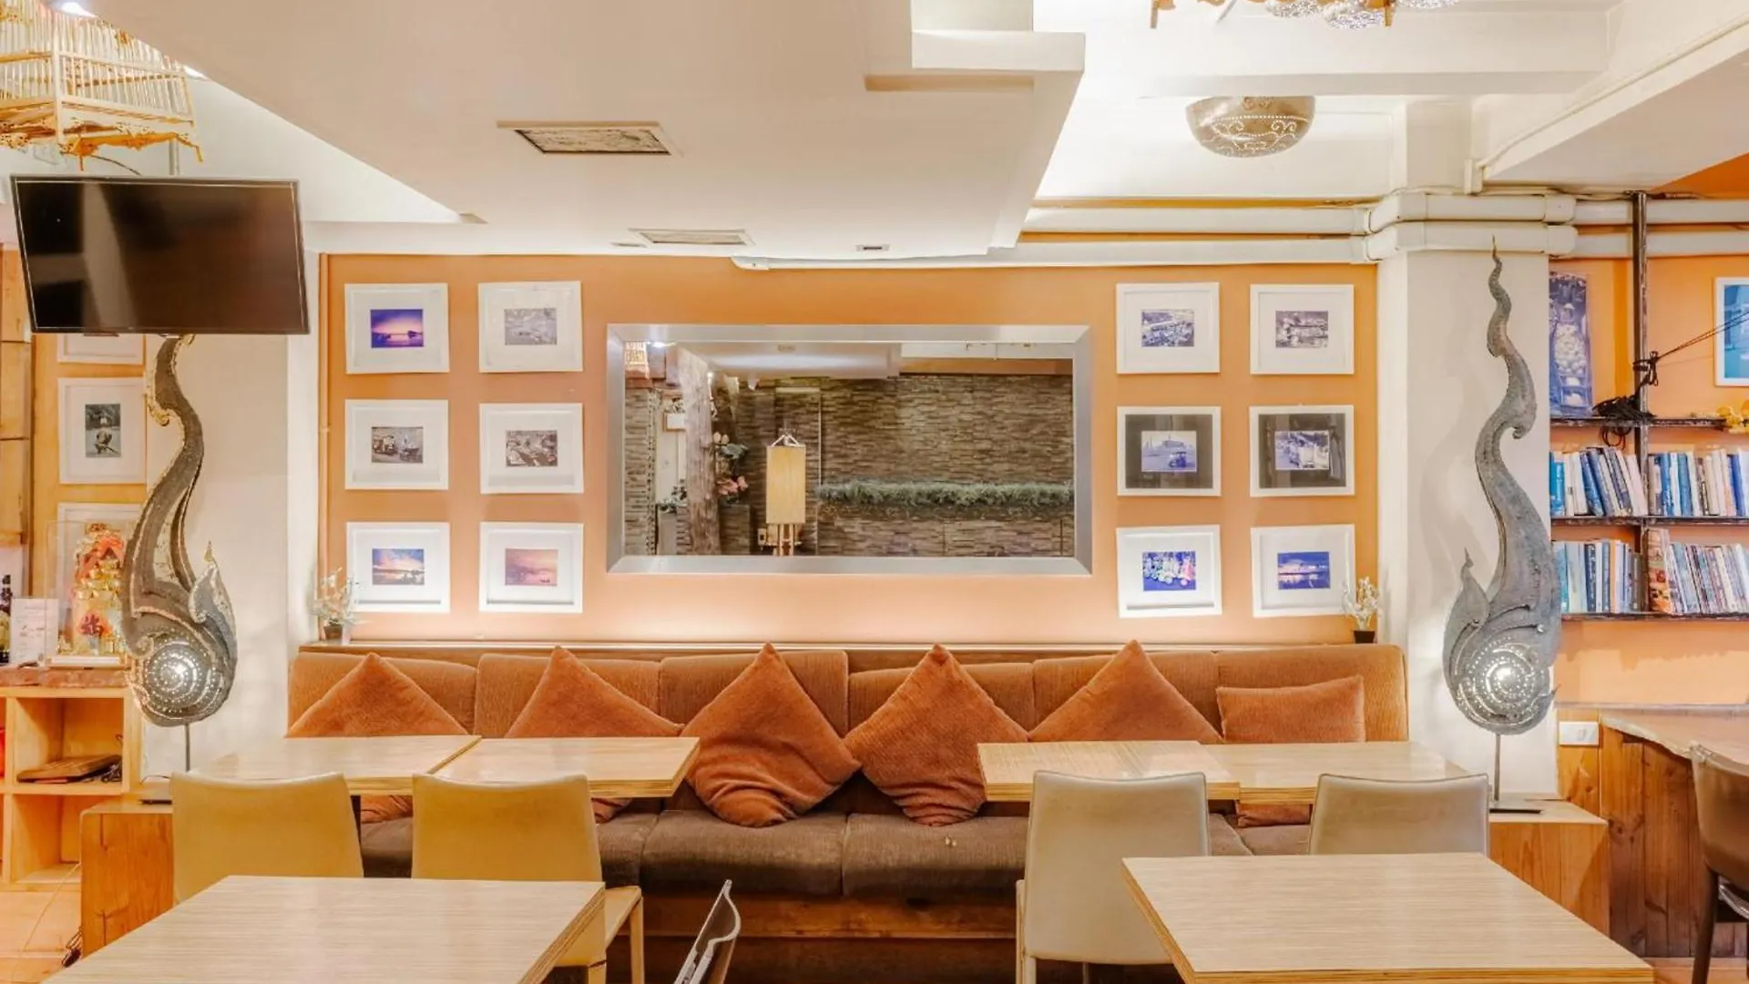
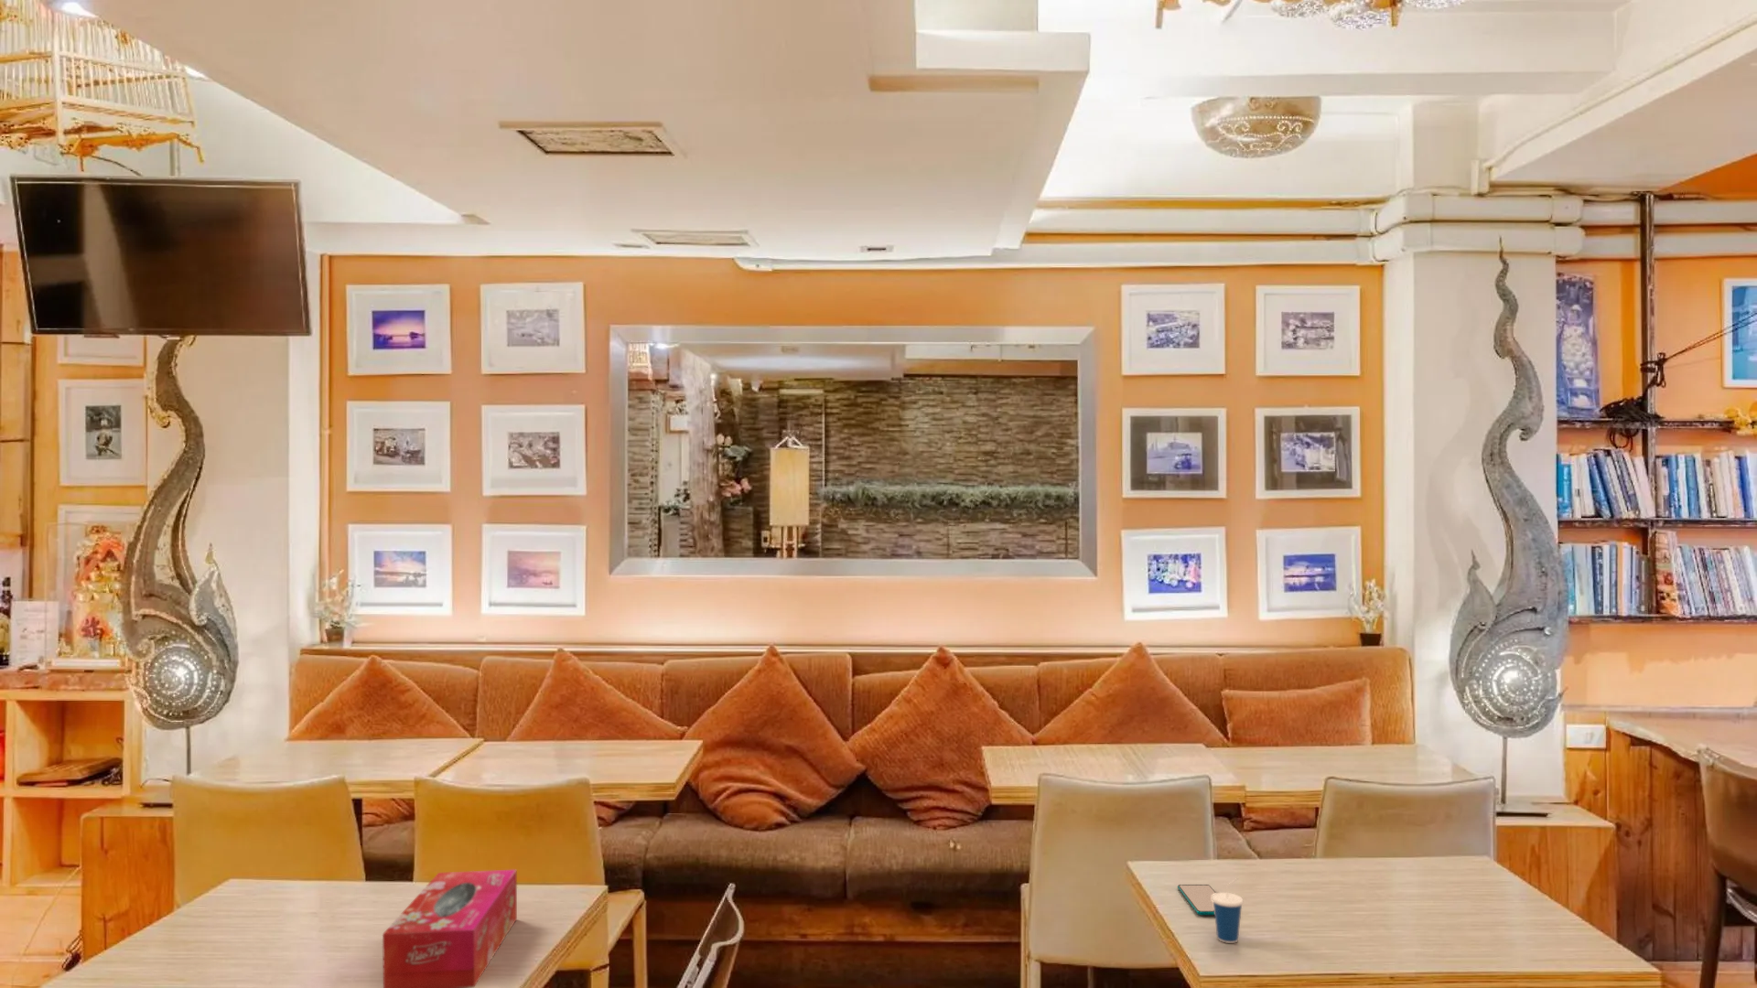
+ tissue box (455, 925)
+ cup (1227, 907)
+ smartphone (1203, 899)
